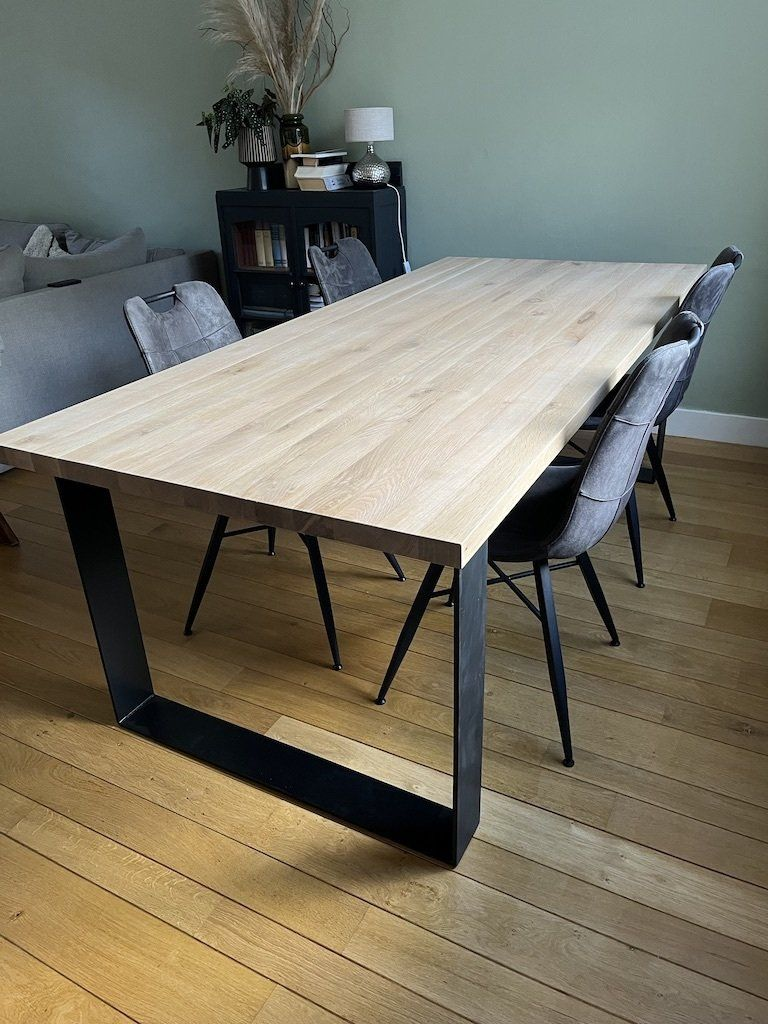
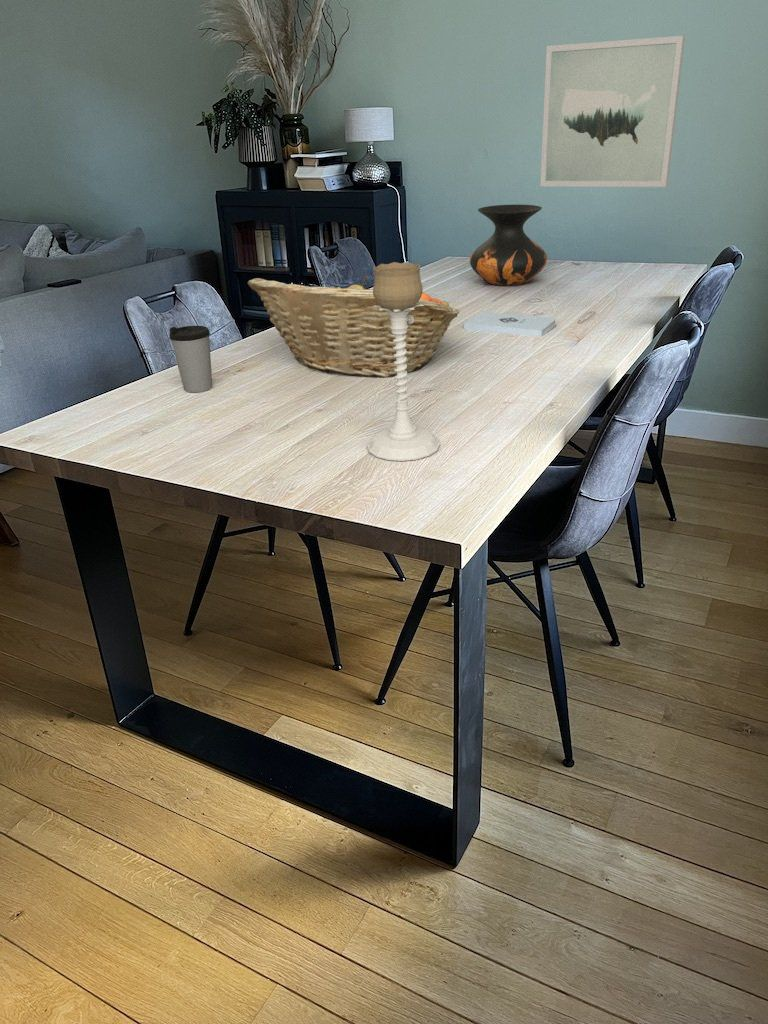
+ coffee cup (193, 358)
+ fruit basket (353, 315)
+ wall art (607, 116)
+ notepad (510, 323)
+ candle holder (400, 361)
+ vase (508, 246)
